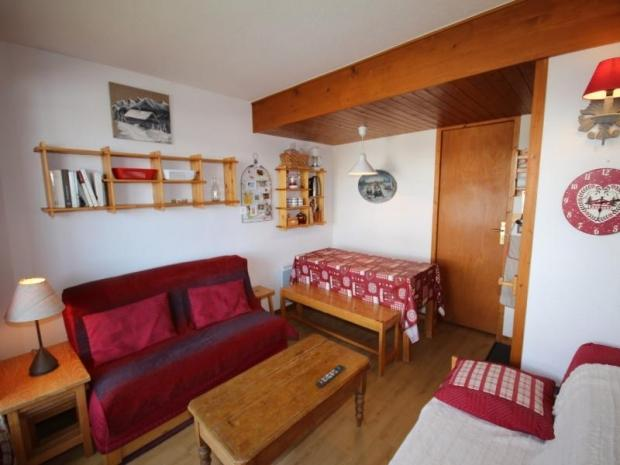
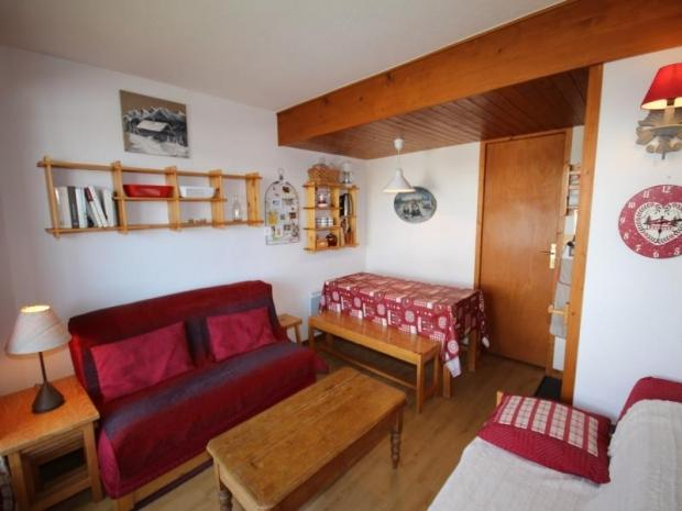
- remote control (331, 375)
